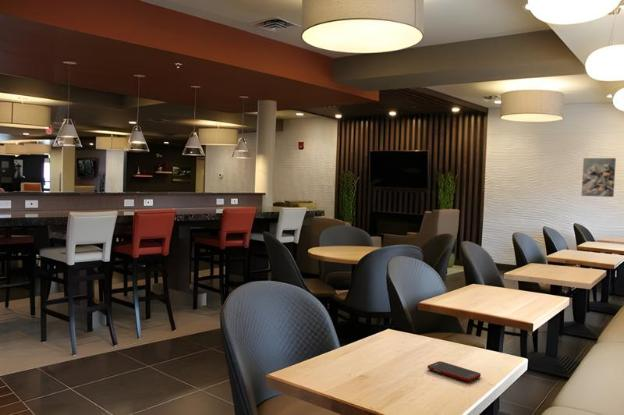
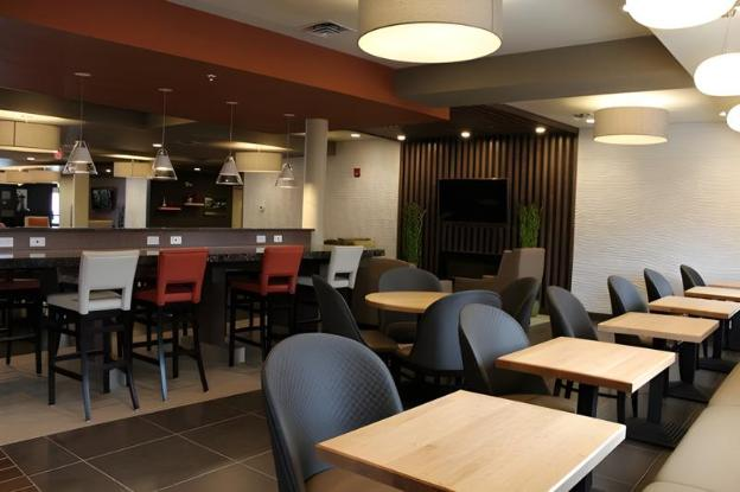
- cell phone (453, 371)
- wall art (598, 177)
